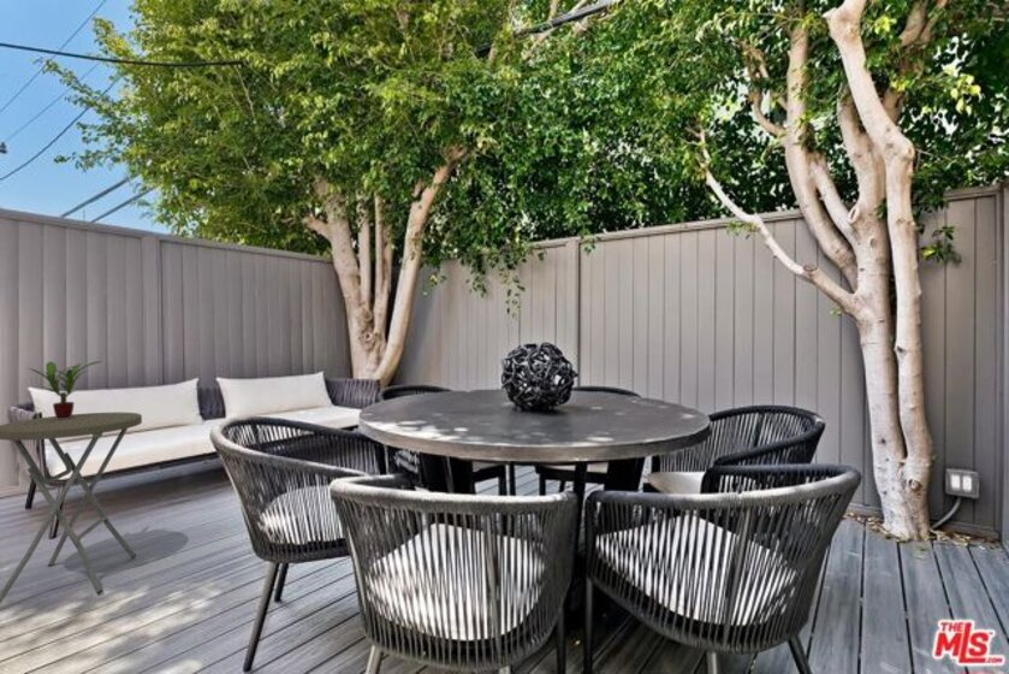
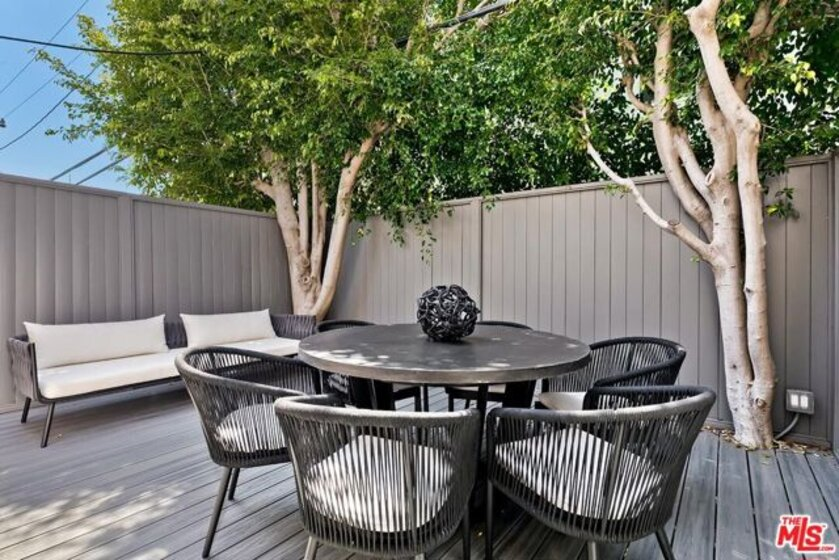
- side table (79, 503)
- potted plant (69, 389)
